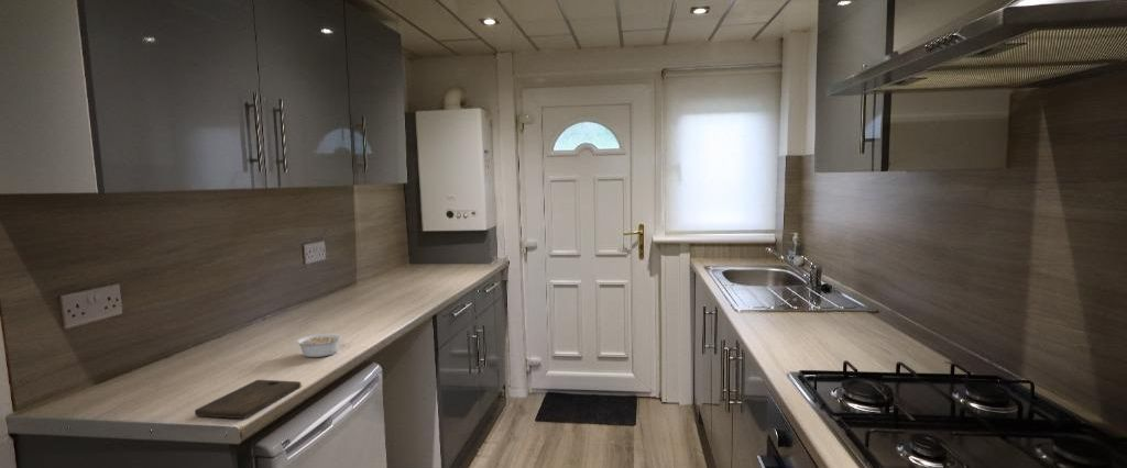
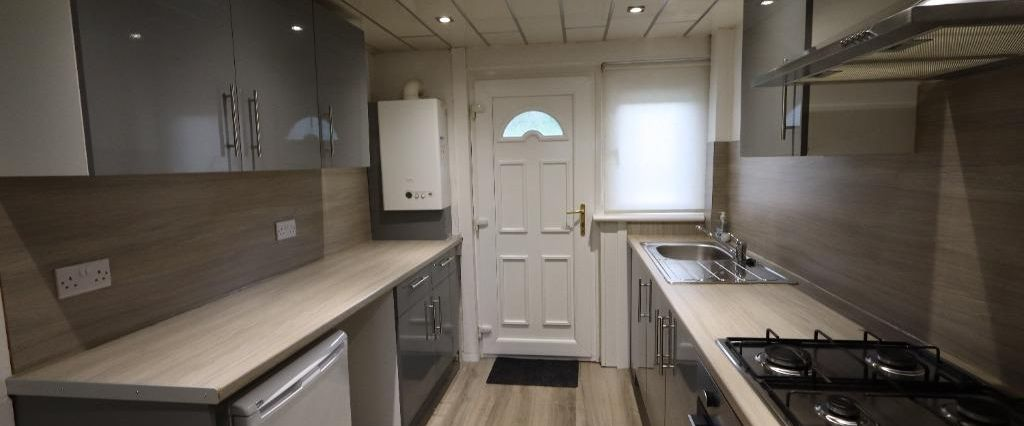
- legume (320, 344)
- cutting board (251, 397)
